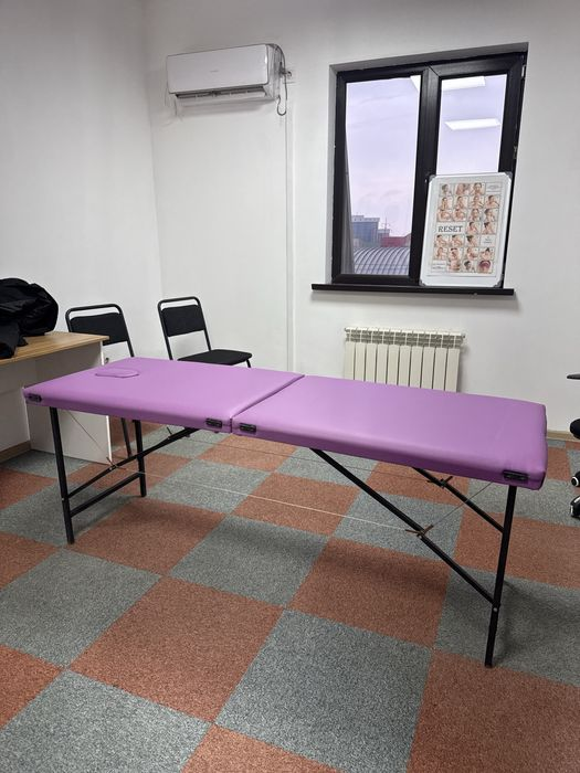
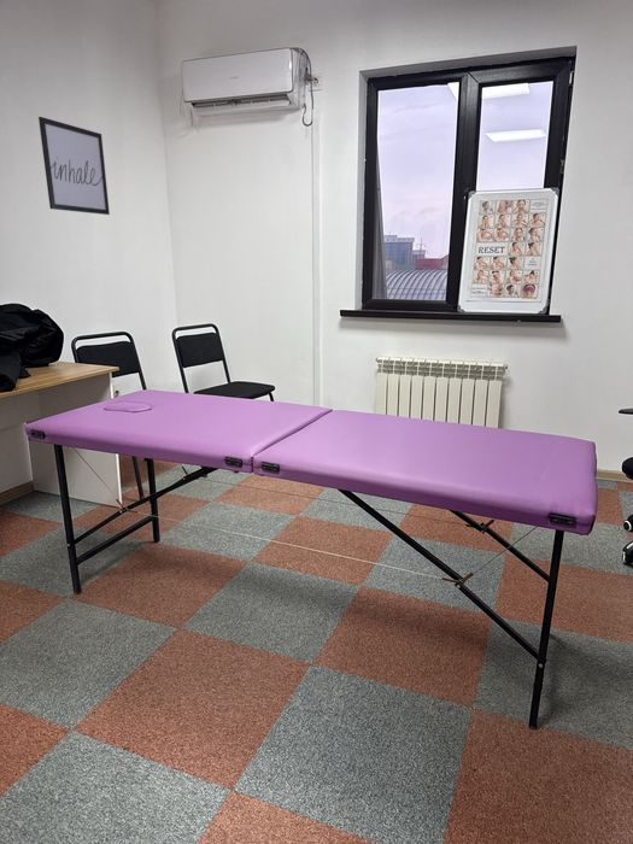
+ wall art (76, 169)
